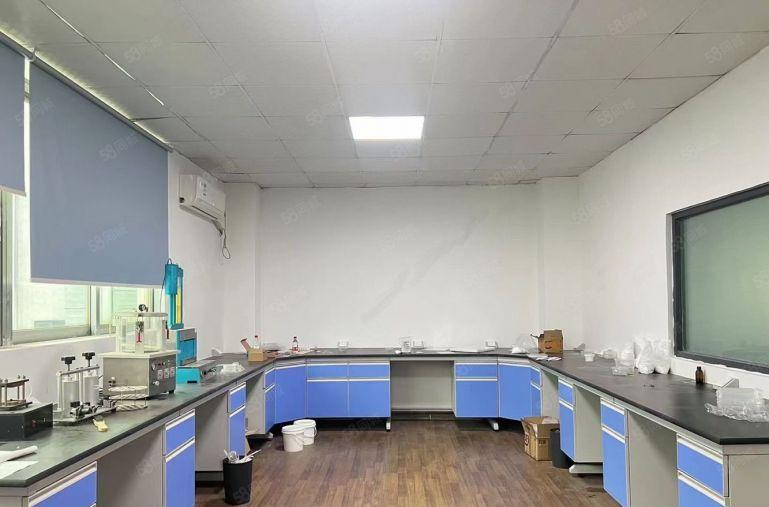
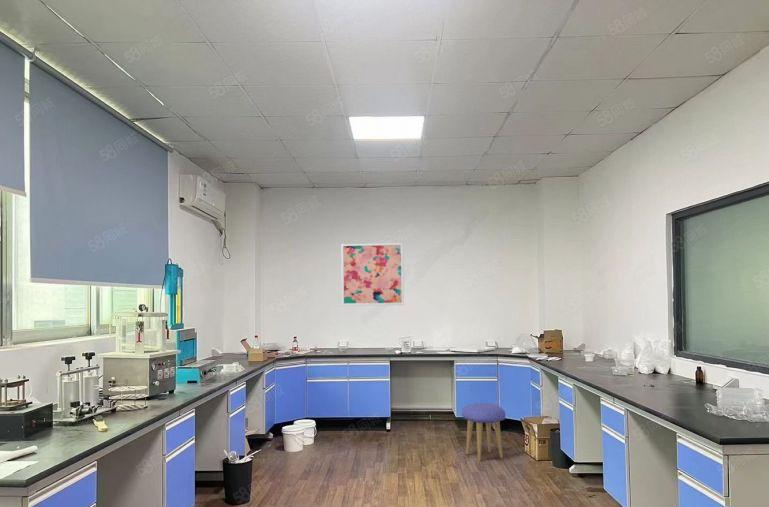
+ stool (481, 431)
+ wall art (372, 274)
